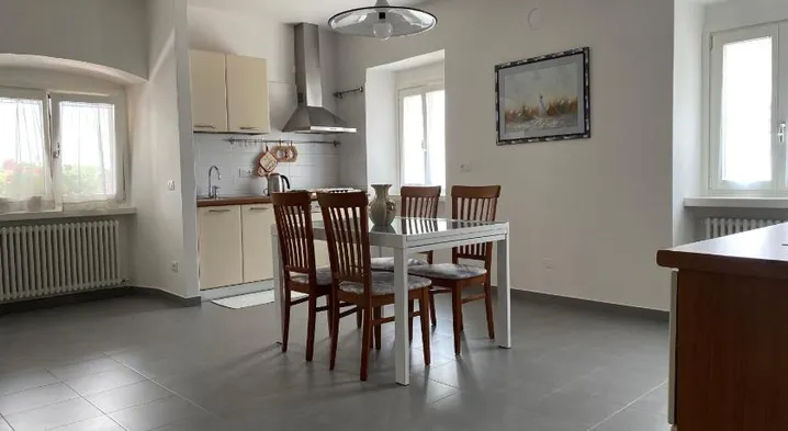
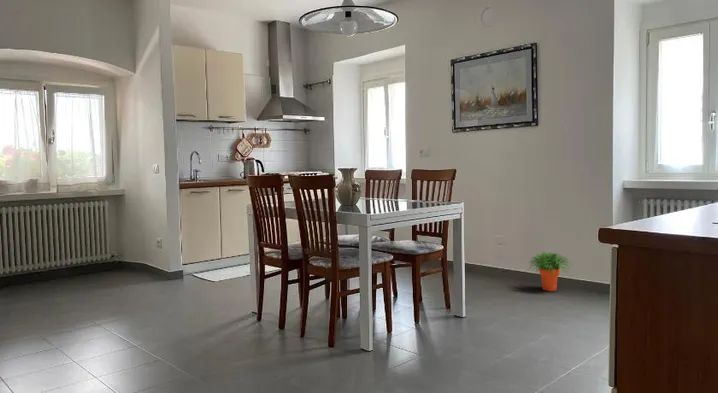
+ potted plant (549, 270)
